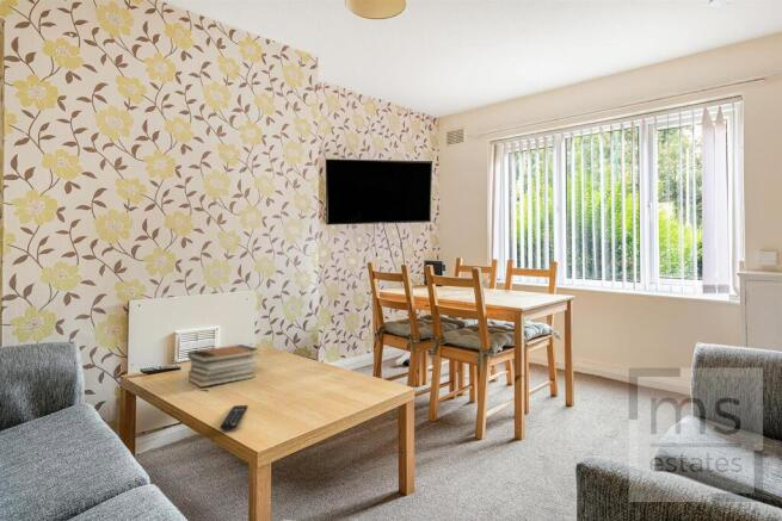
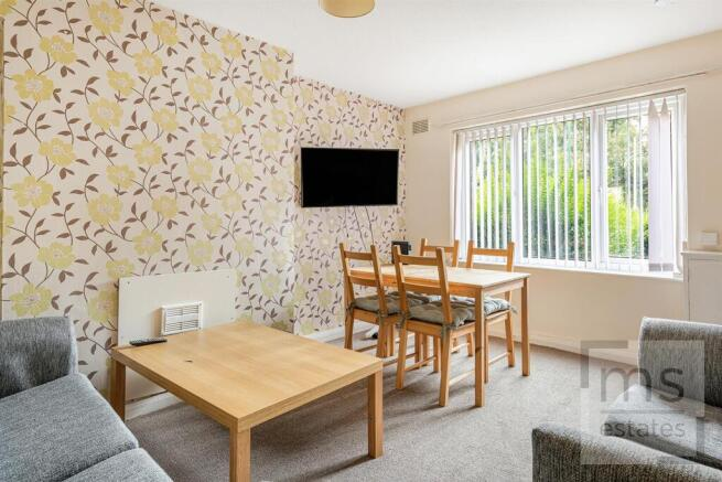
- book stack (223, 364)
- remote control (234, 416)
